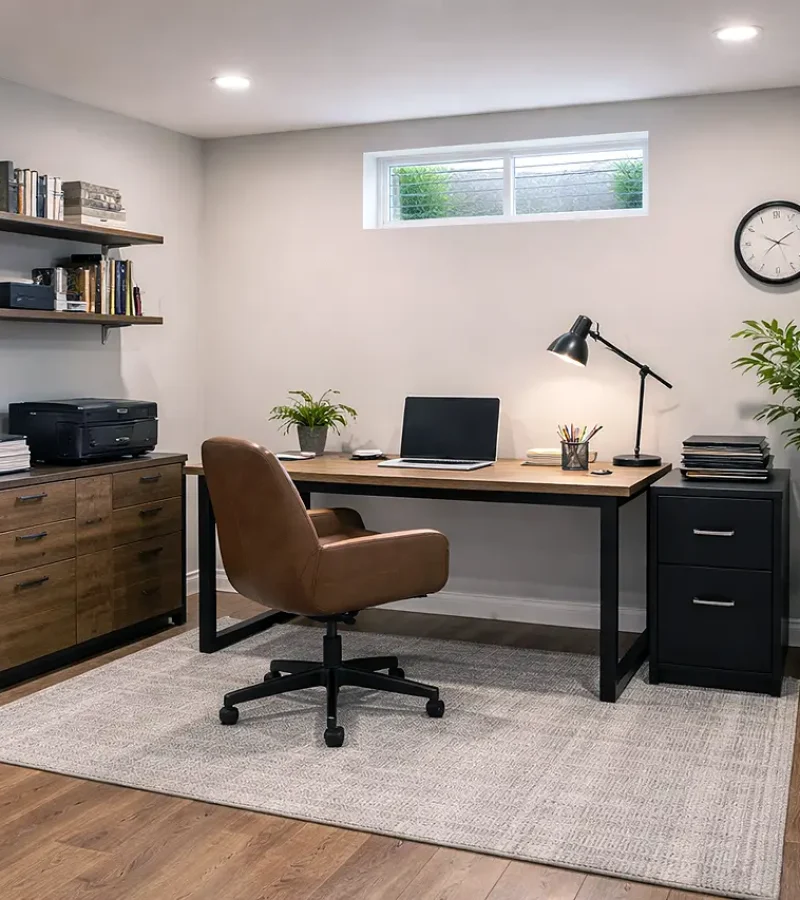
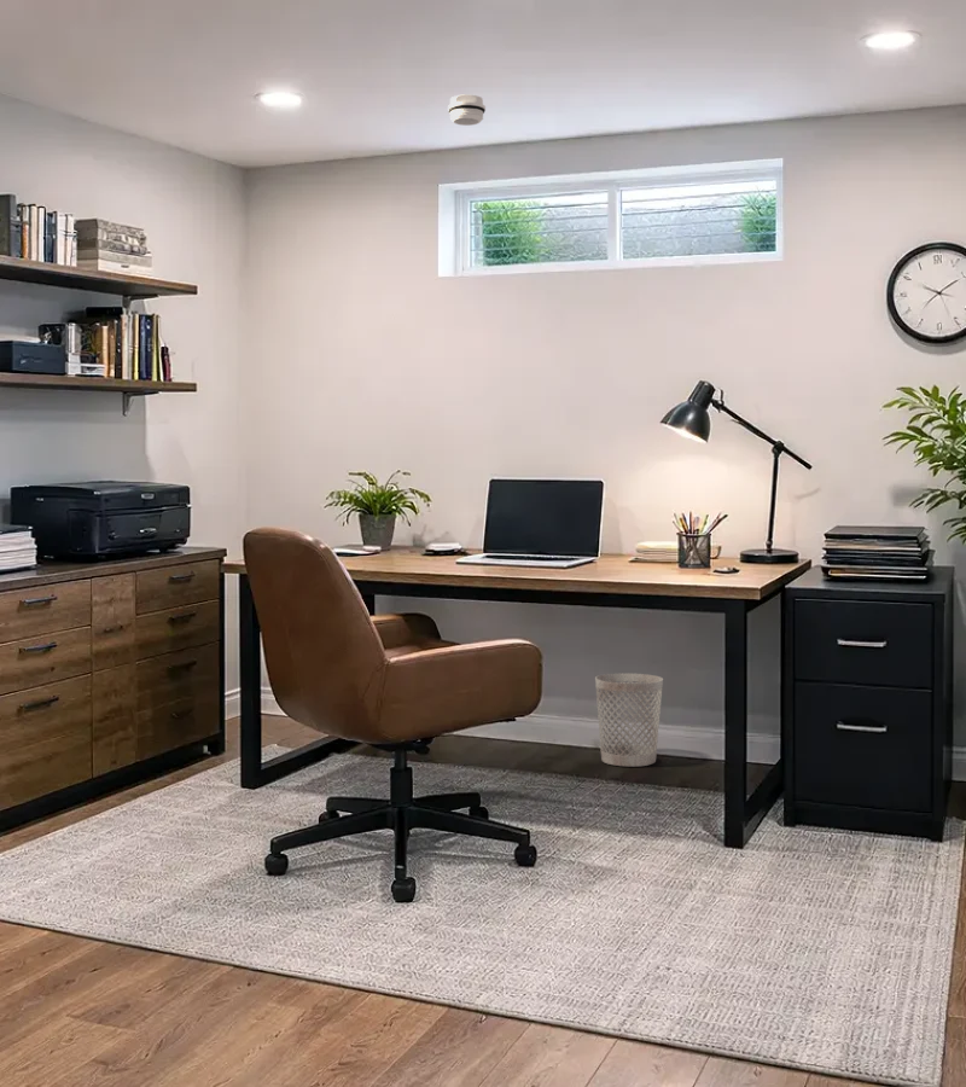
+ smoke detector (466, 110)
+ wastebasket (628, 719)
